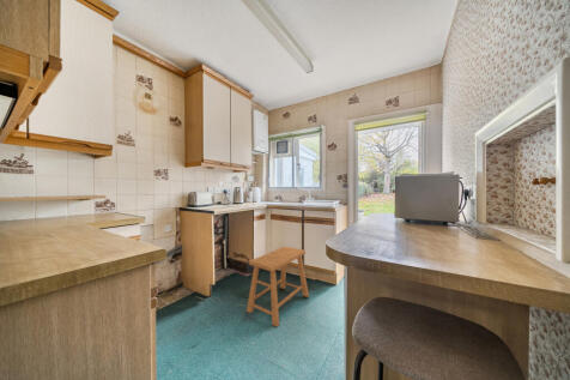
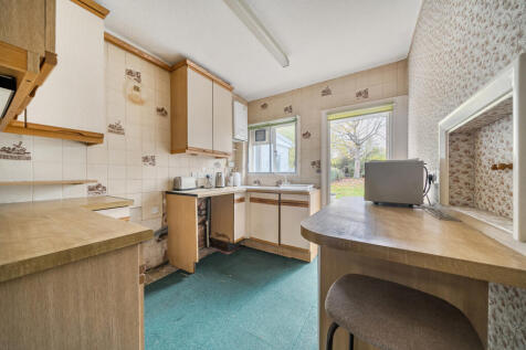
- stool (280, 279)
